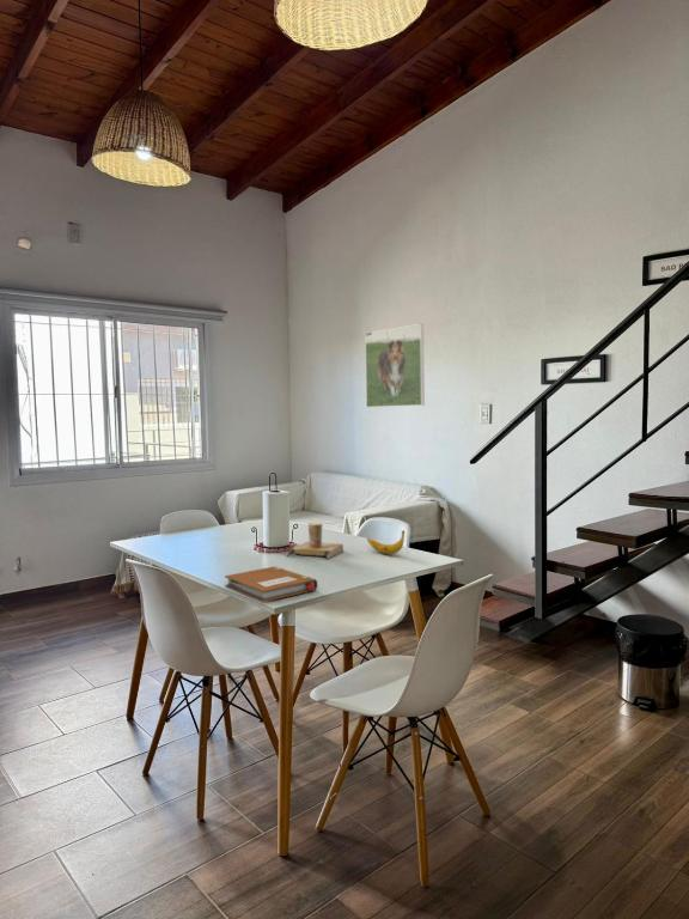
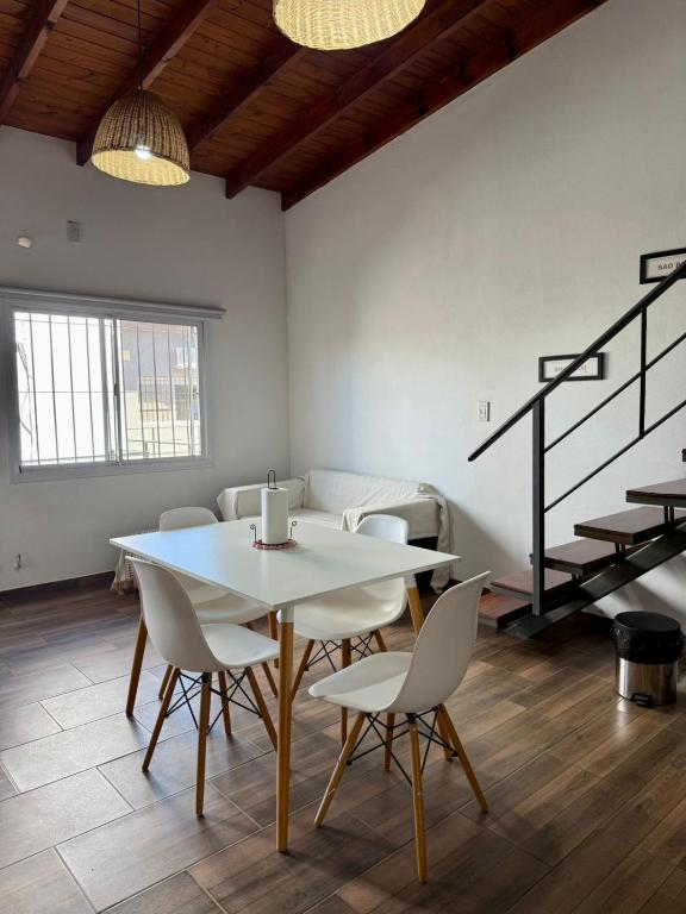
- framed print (394, 367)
- notebook (272, 583)
- banana (385, 544)
- cup (315, 538)
